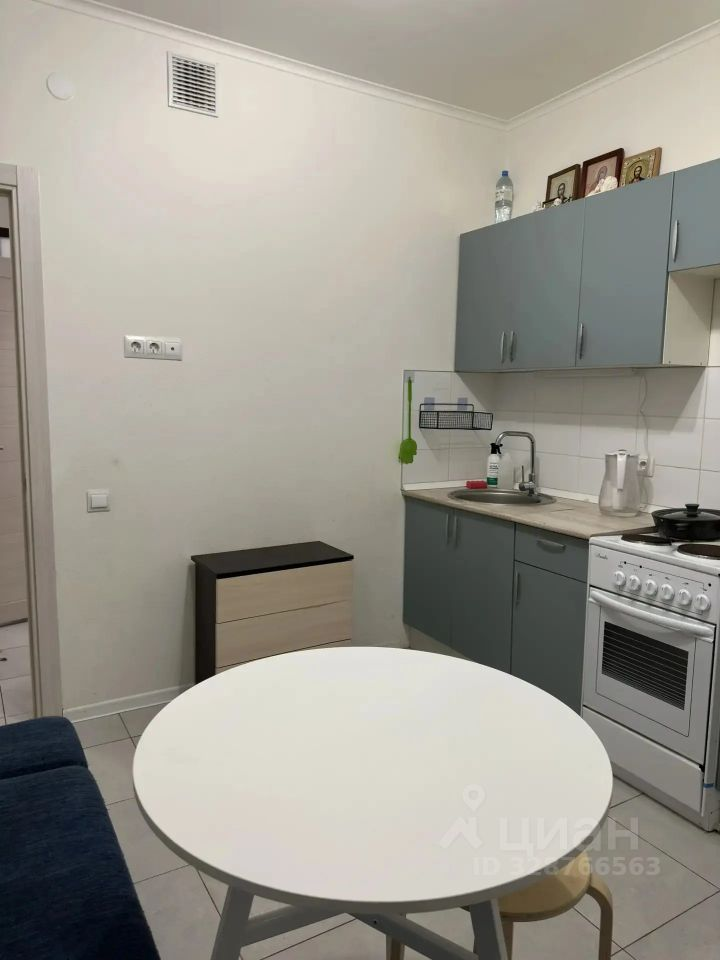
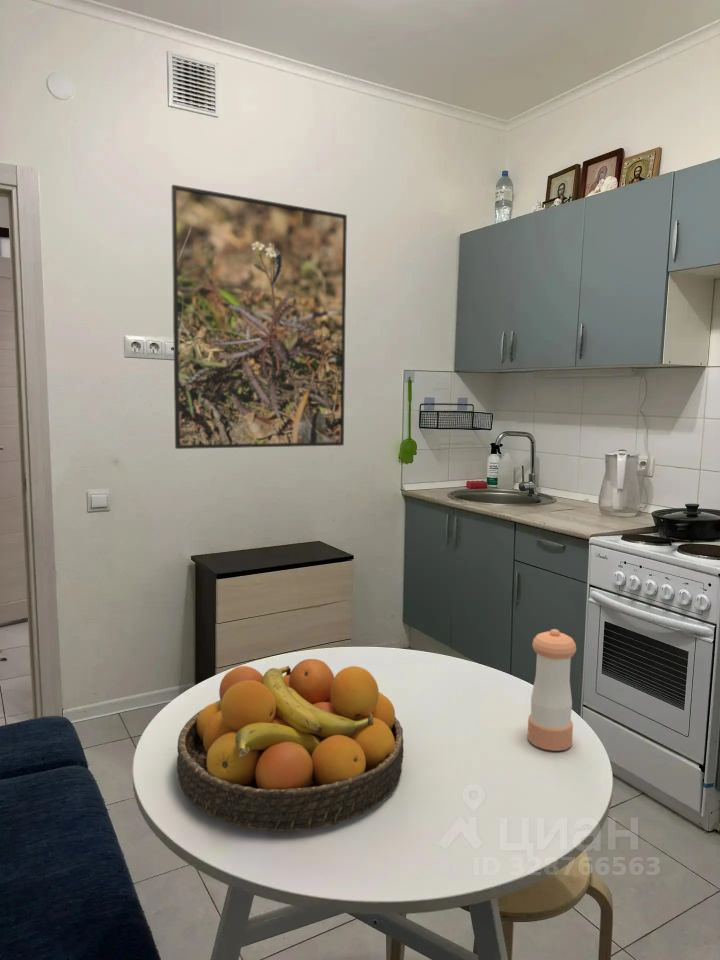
+ fruit bowl (292, 716)
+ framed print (264, 326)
+ pepper shaker (552, 685)
